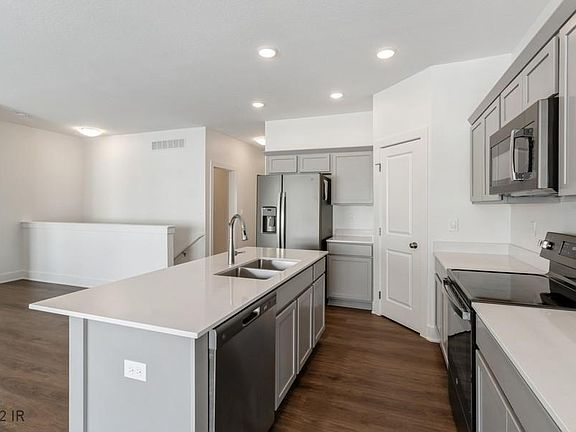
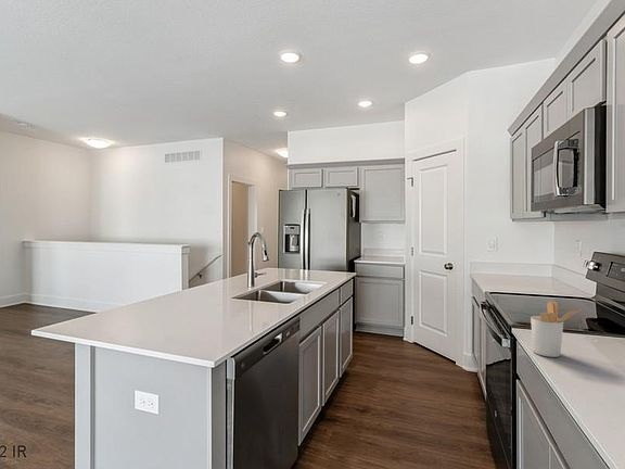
+ utensil holder (554, 329)
